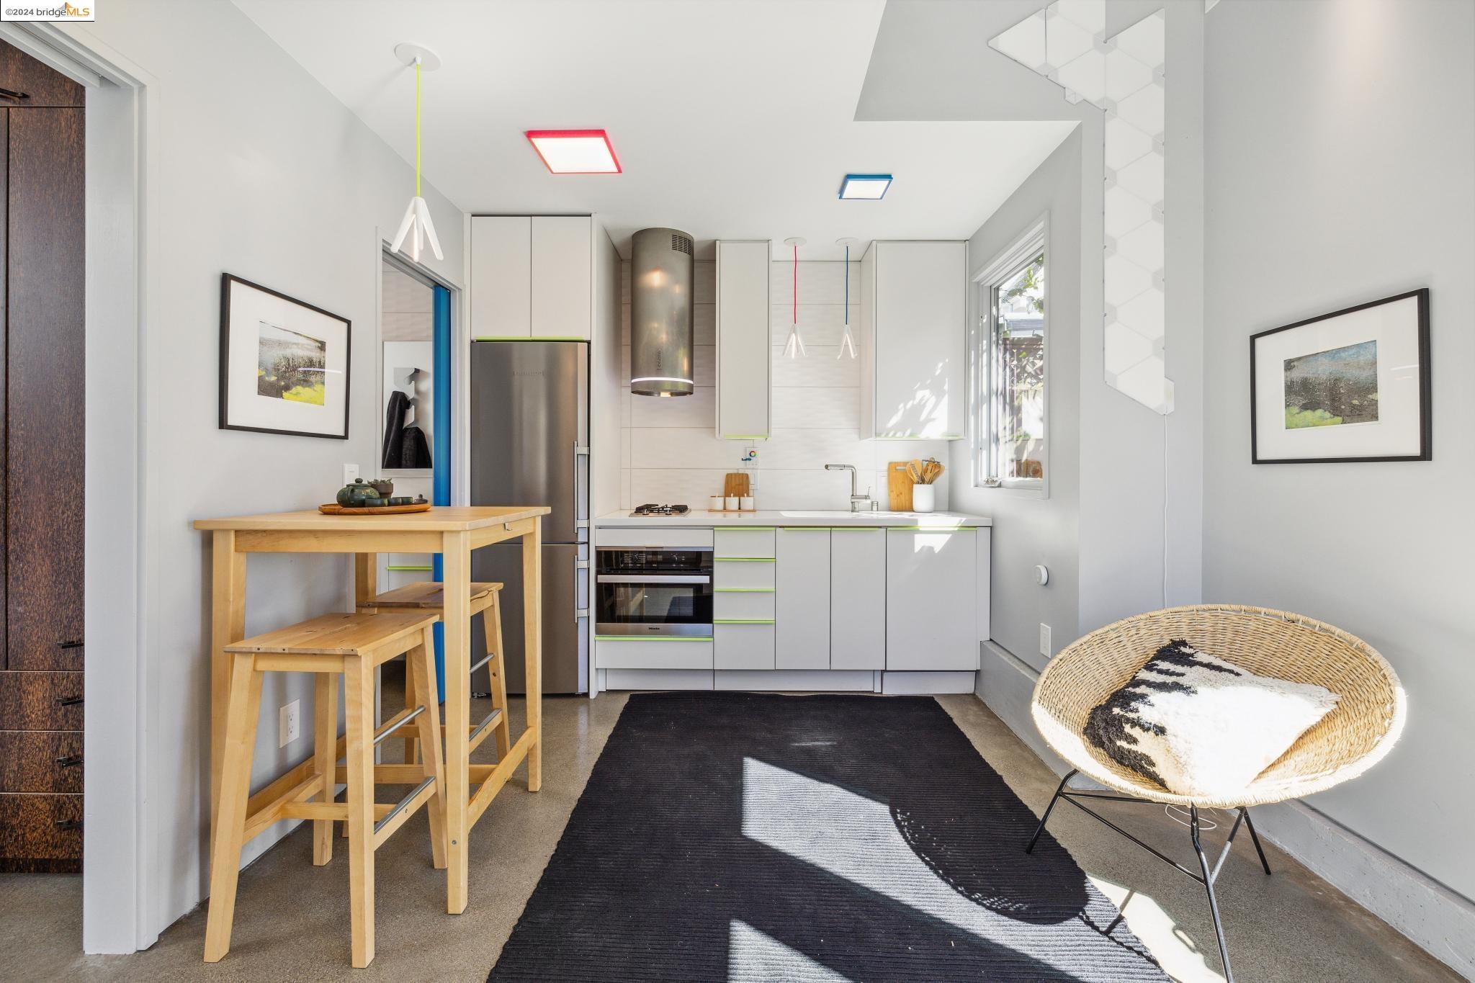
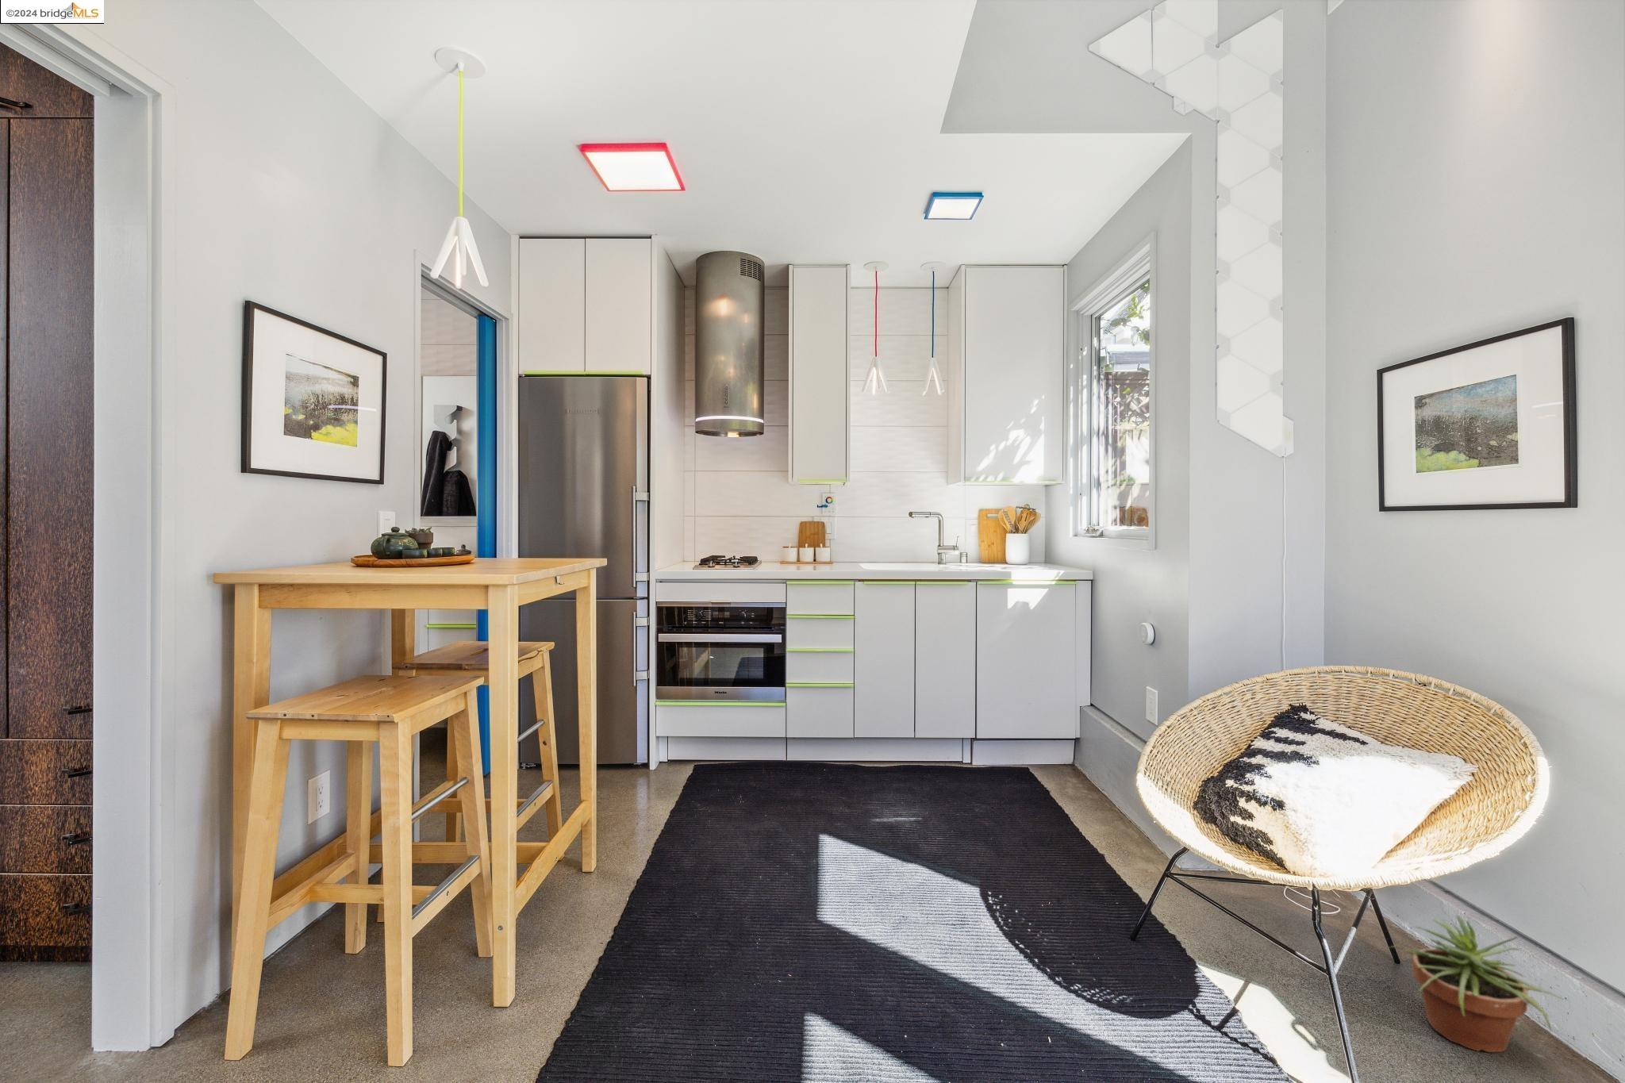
+ potted plant (1467, 979)
